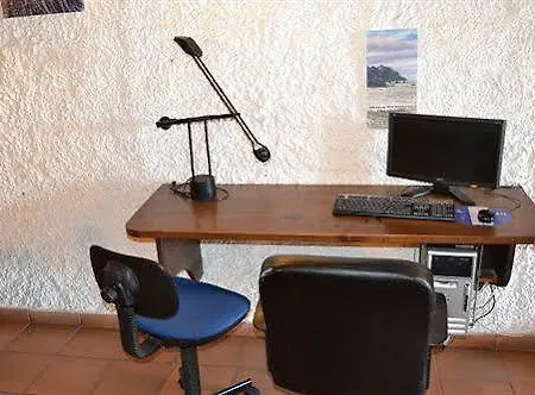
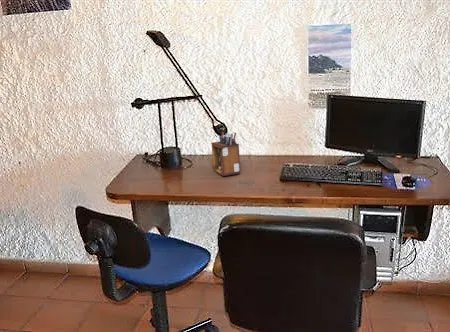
+ desk organizer (225, 152)
